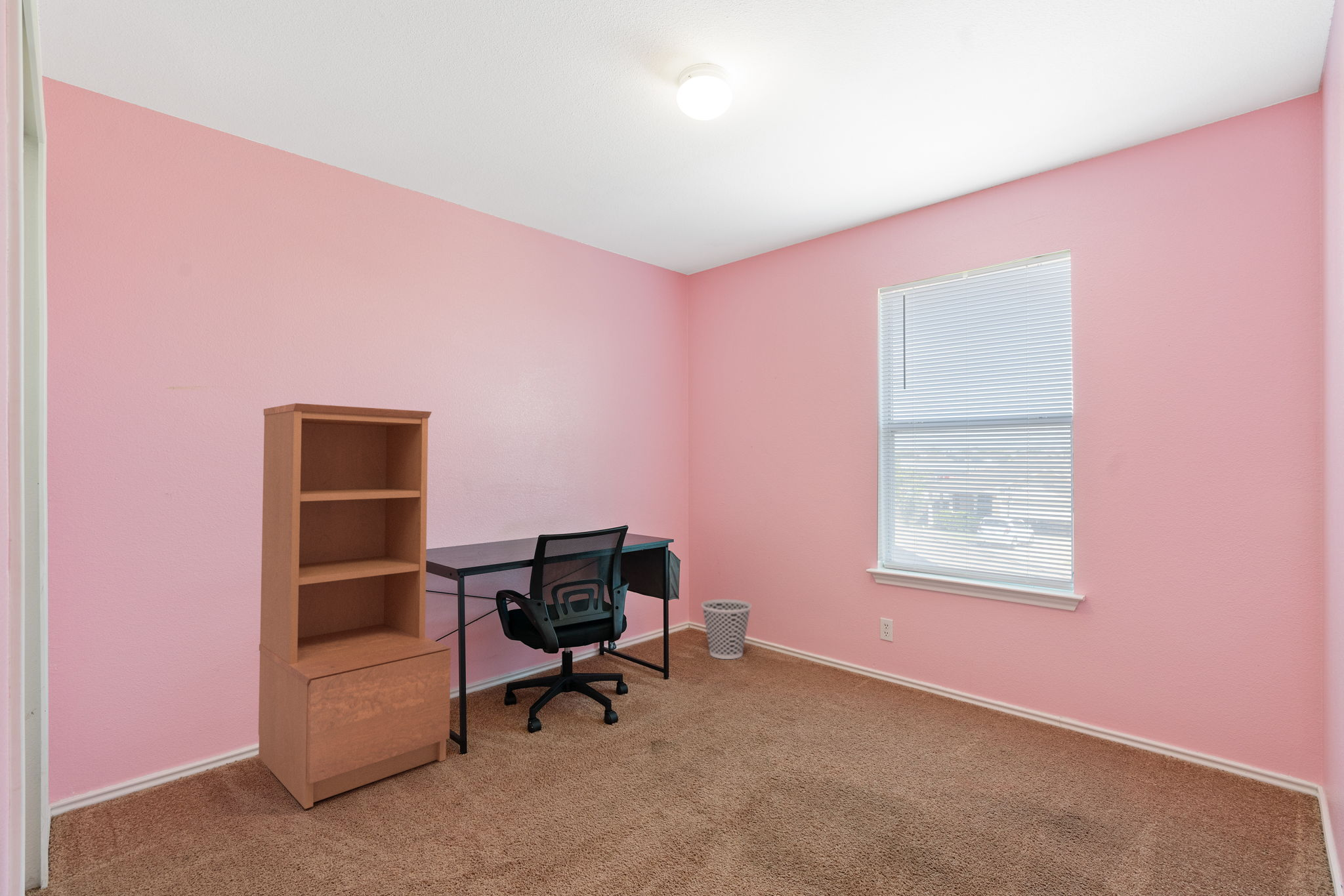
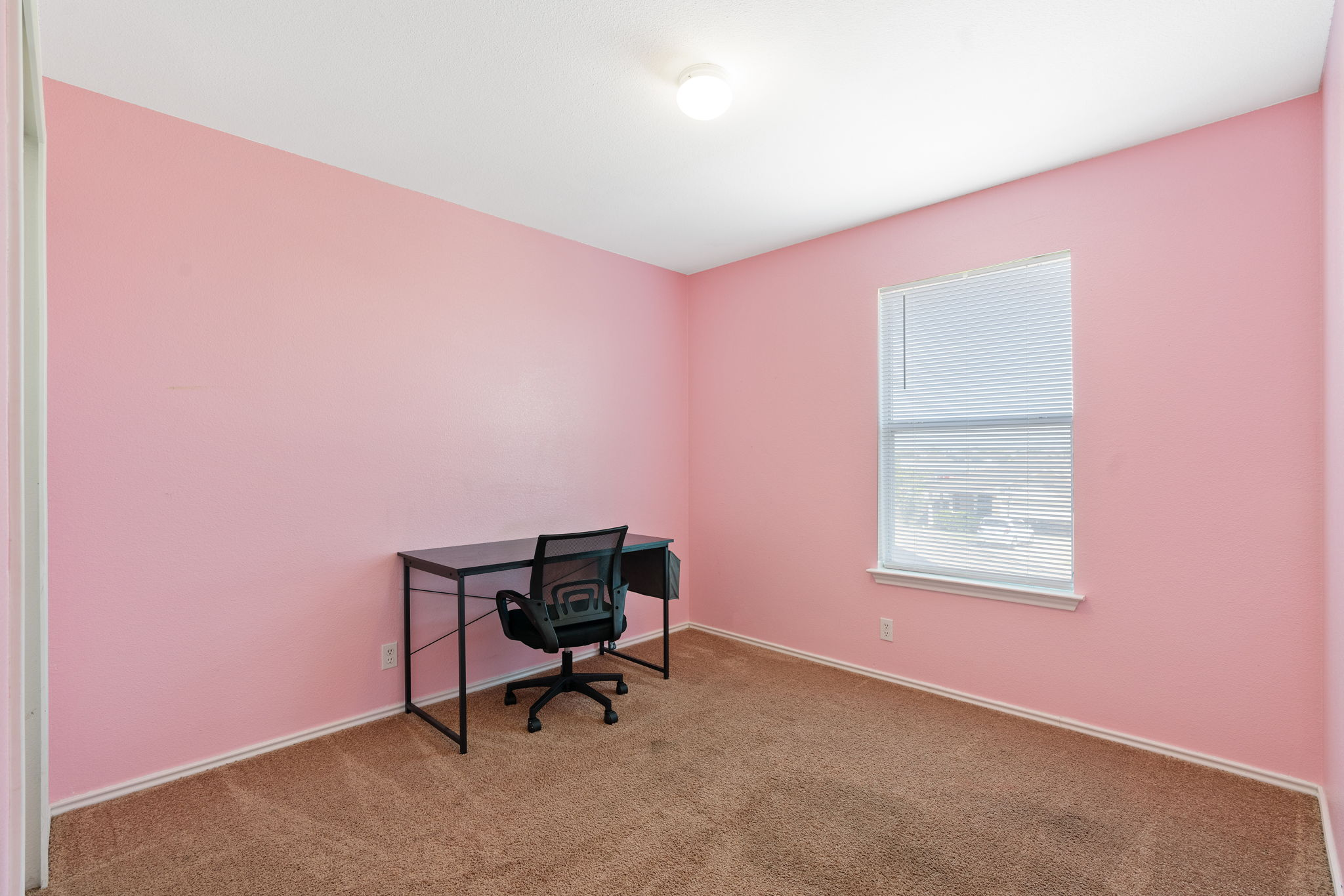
- bookshelf (356, 583)
- wastebasket (726, 629)
